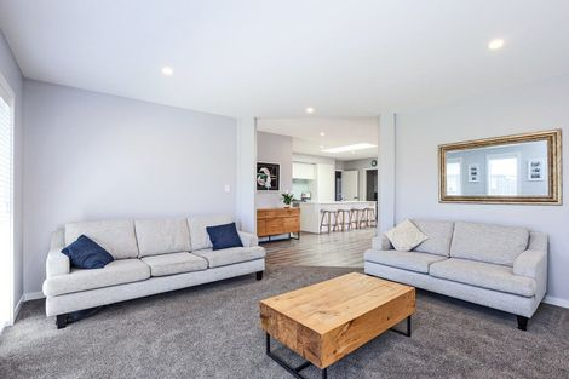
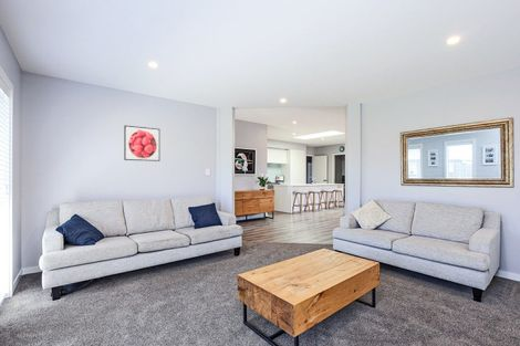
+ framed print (143, 144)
